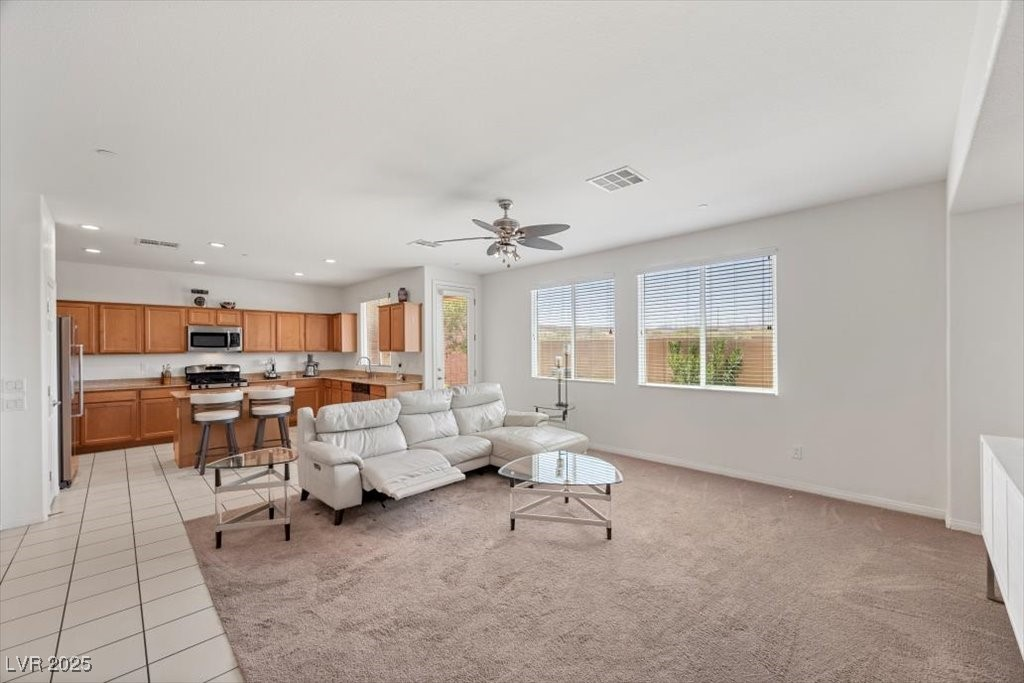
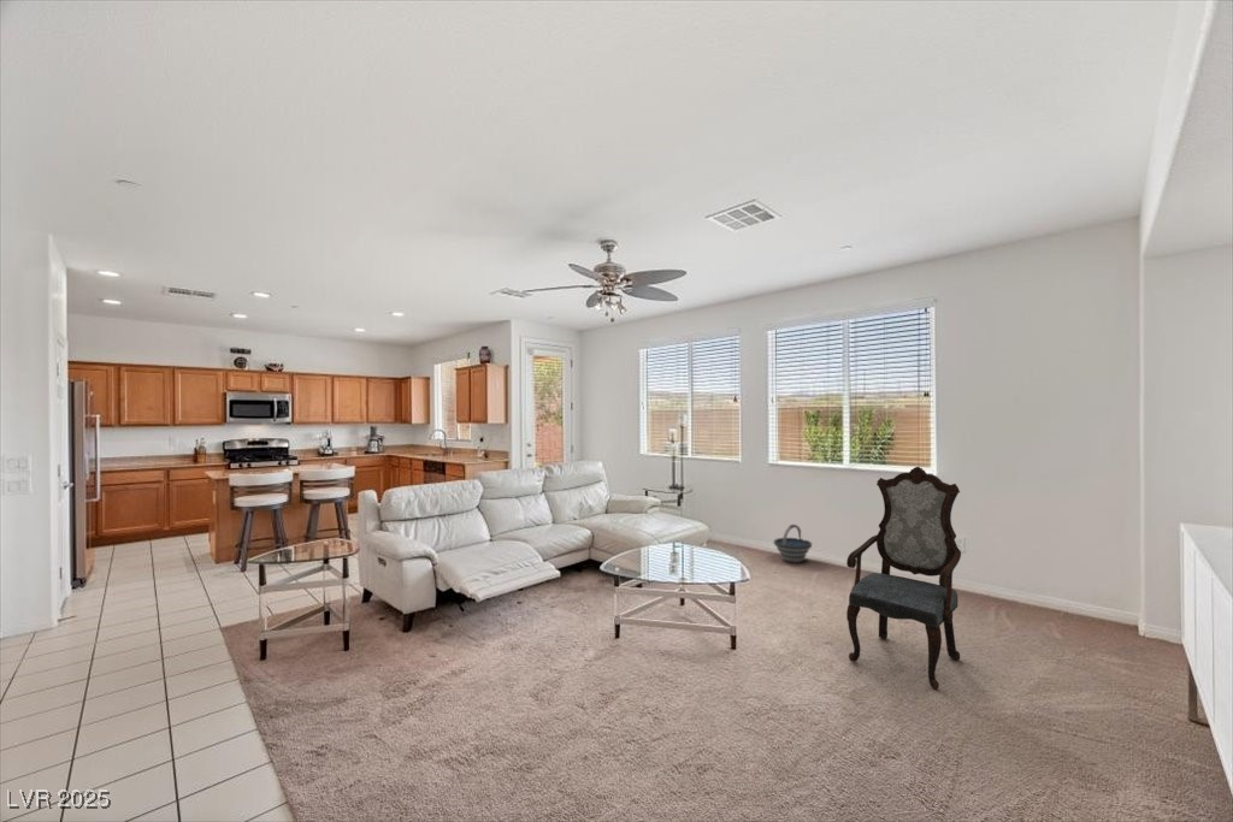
+ armchair (903, 564)
+ bucket (792, 542)
